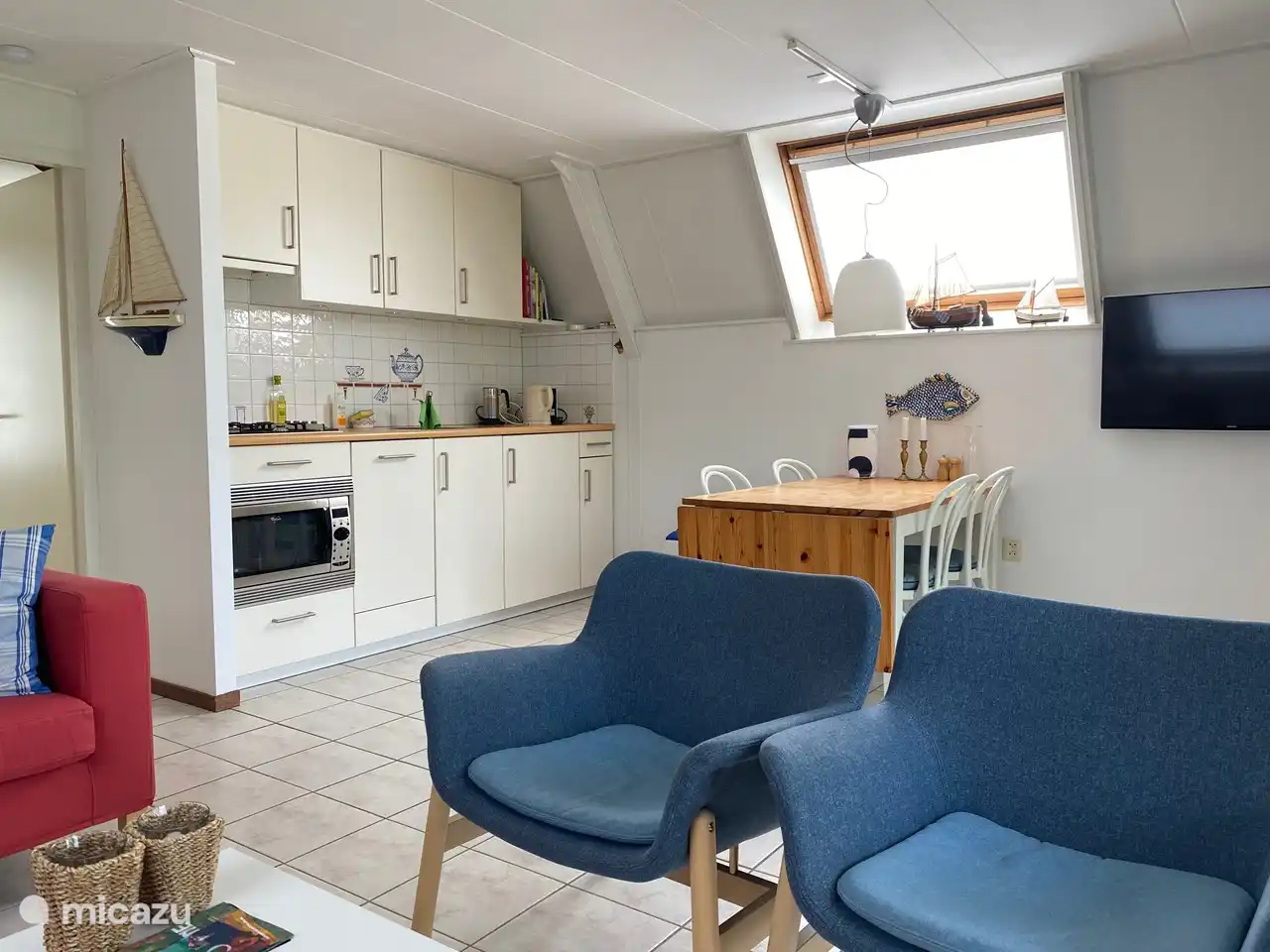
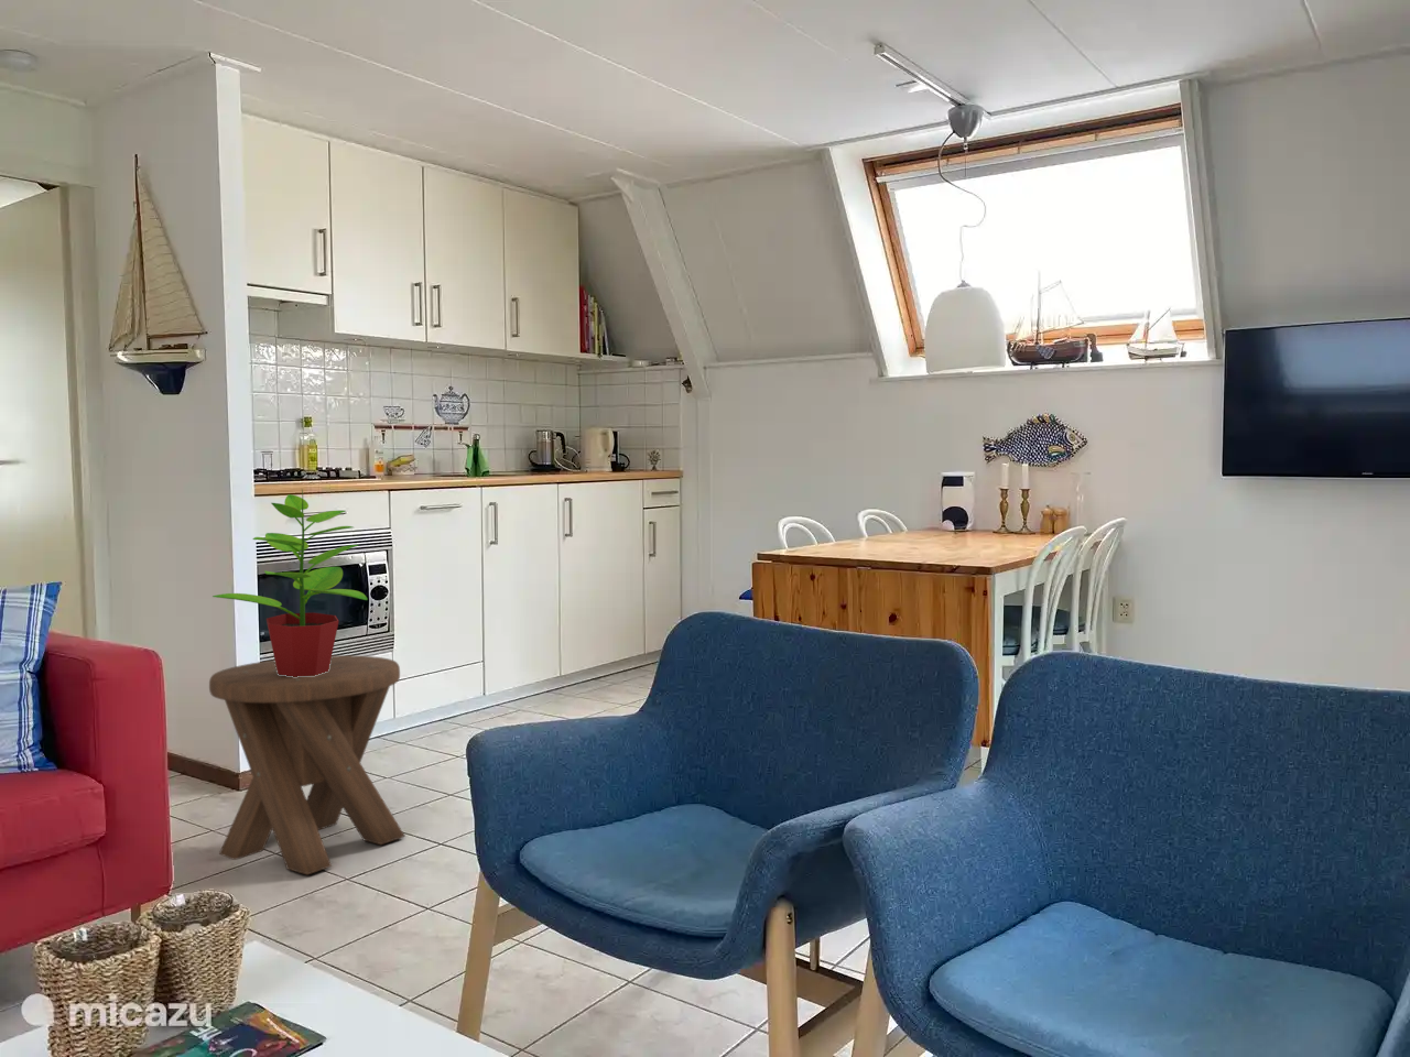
+ potted plant (301, 581)
+ music stool (310, 757)
